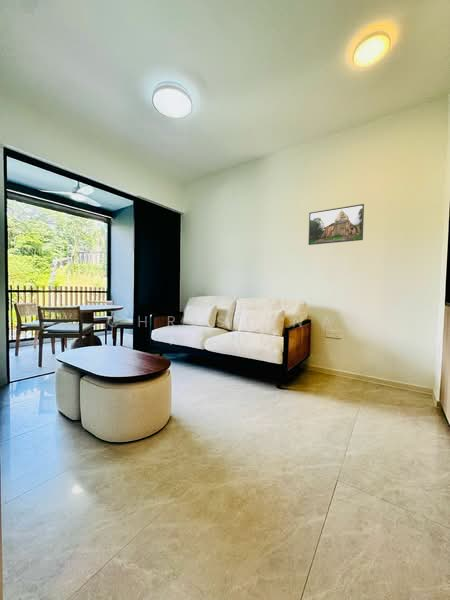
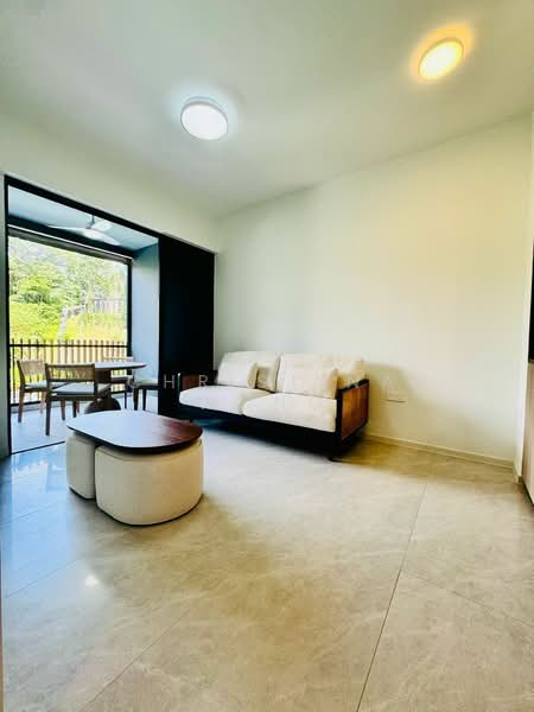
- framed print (334, 225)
